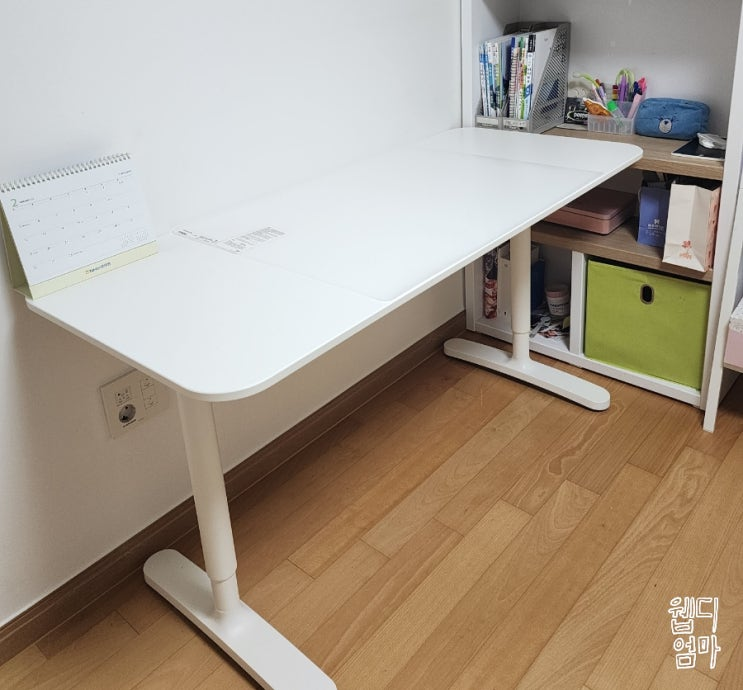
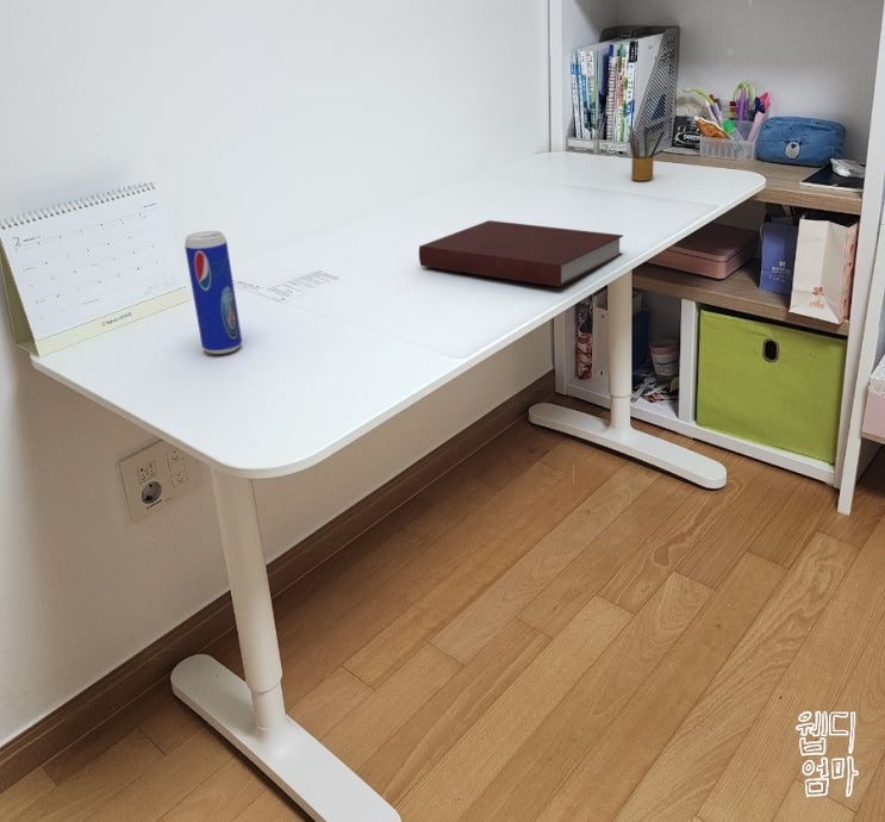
+ notebook (521, 250)
+ pencil box (644, 151)
+ beverage can (213, 293)
